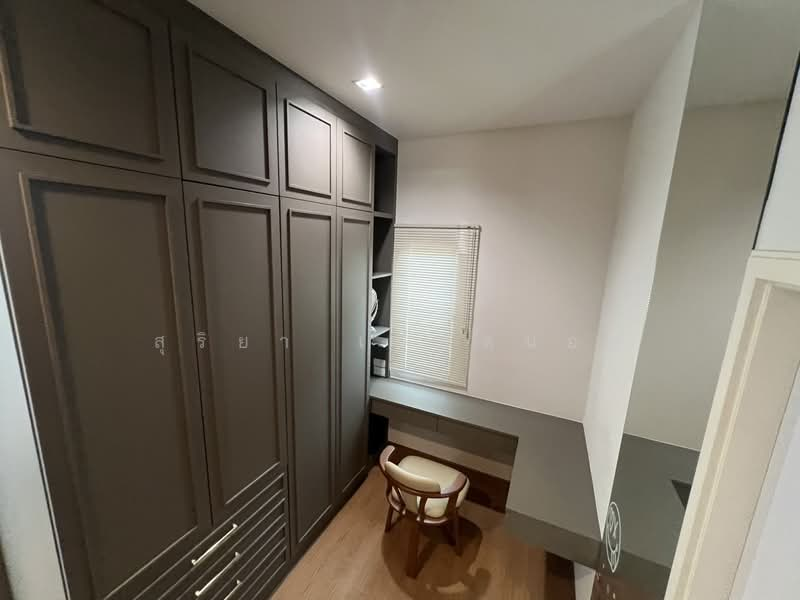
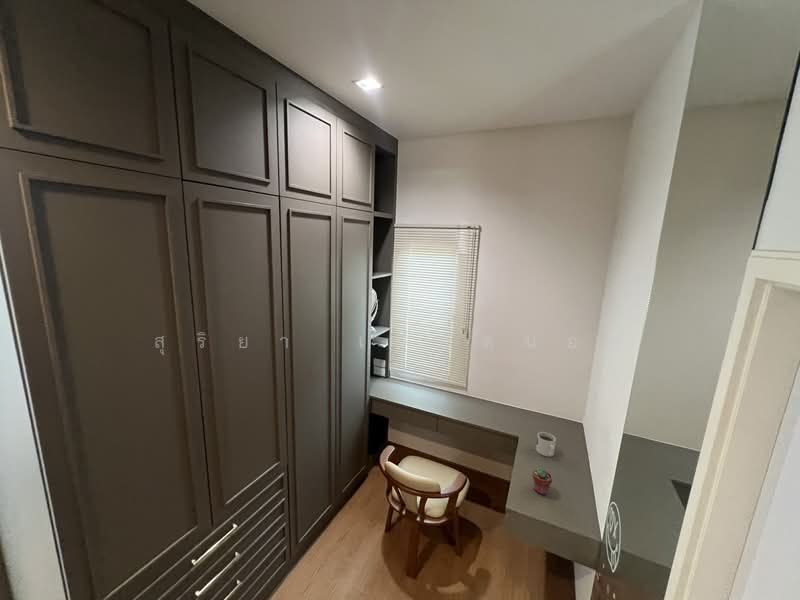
+ potted succulent (541, 479)
+ mug (547, 445)
